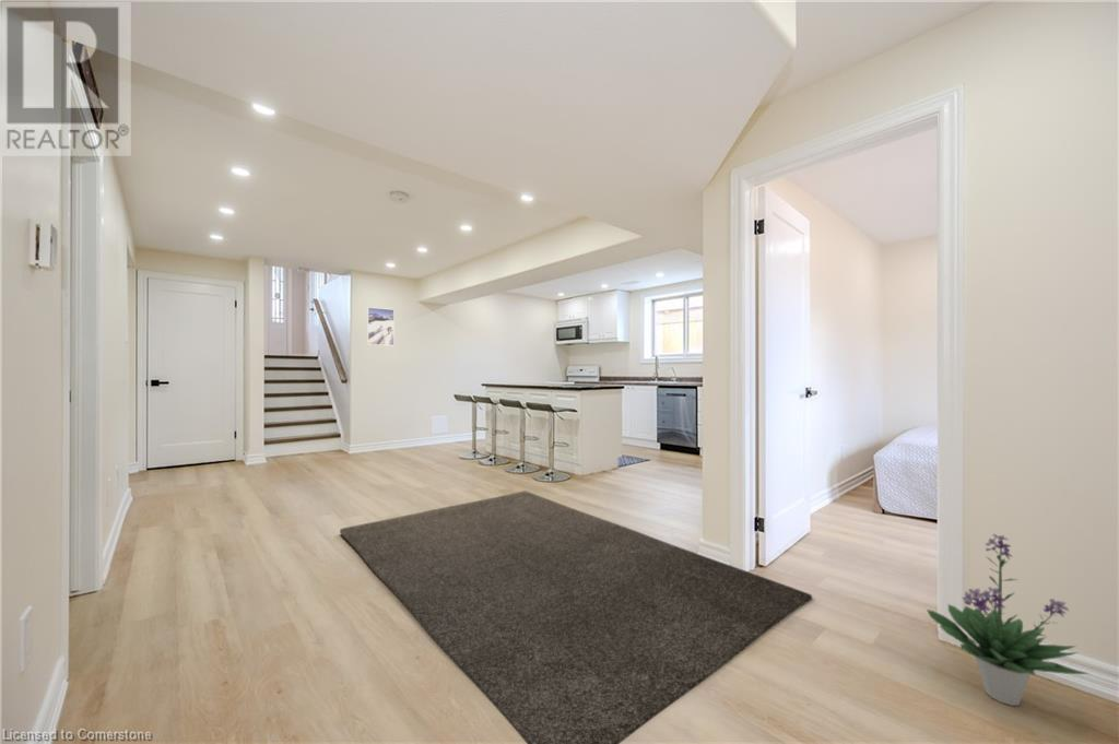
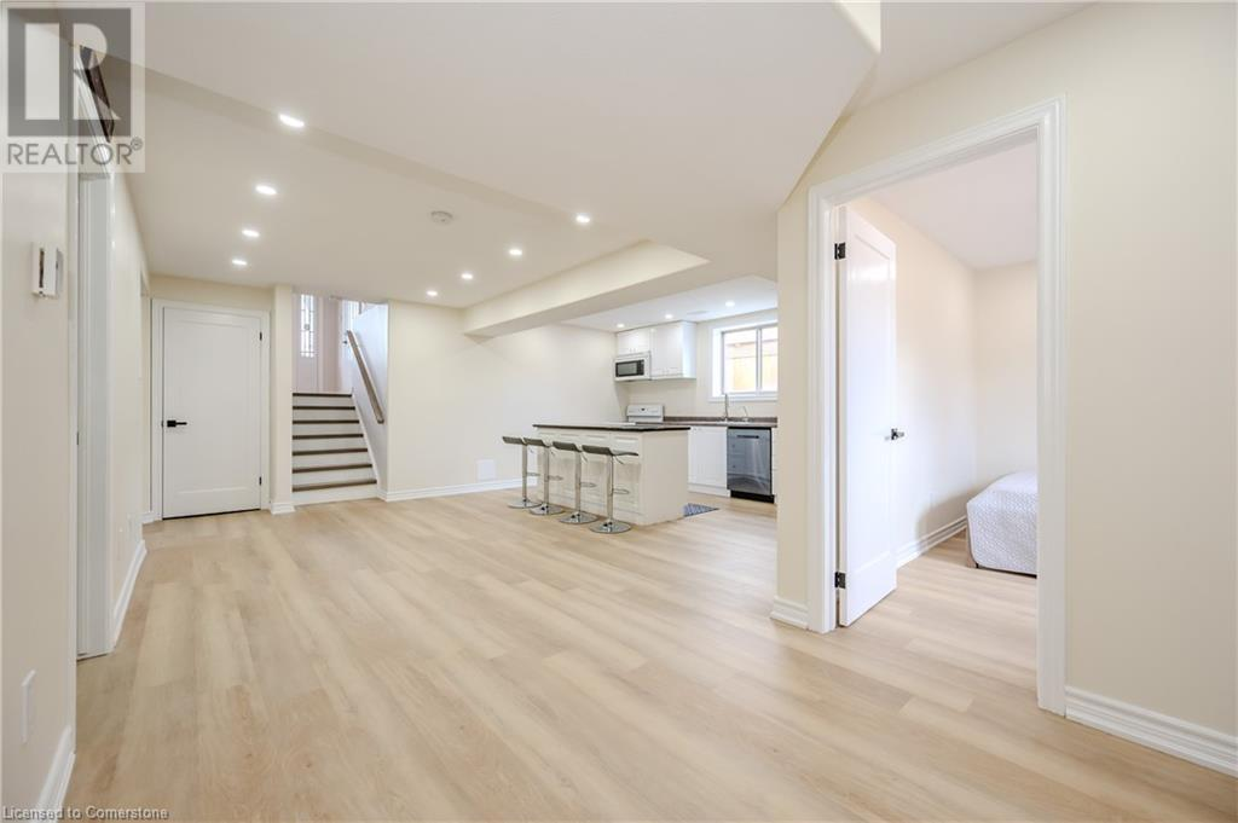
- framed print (380, 327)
- potted plant (999, 617)
- rug (533, 557)
